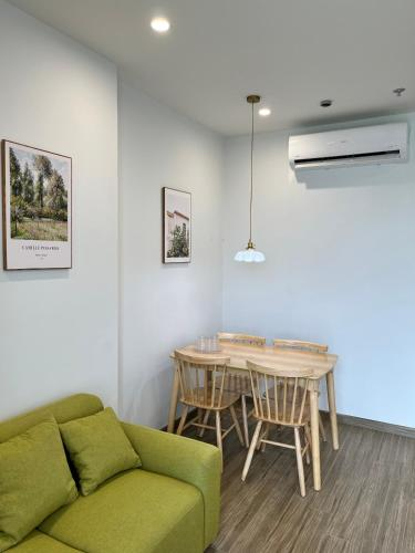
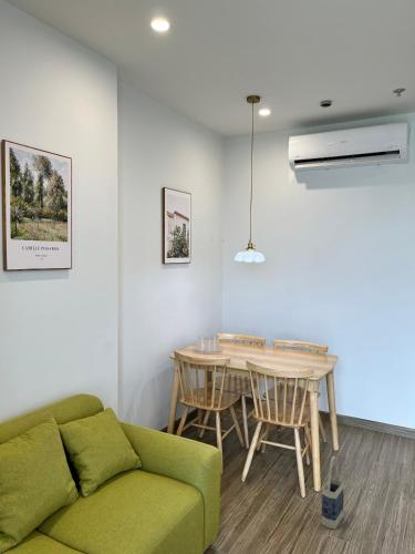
+ bag (332, 489)
